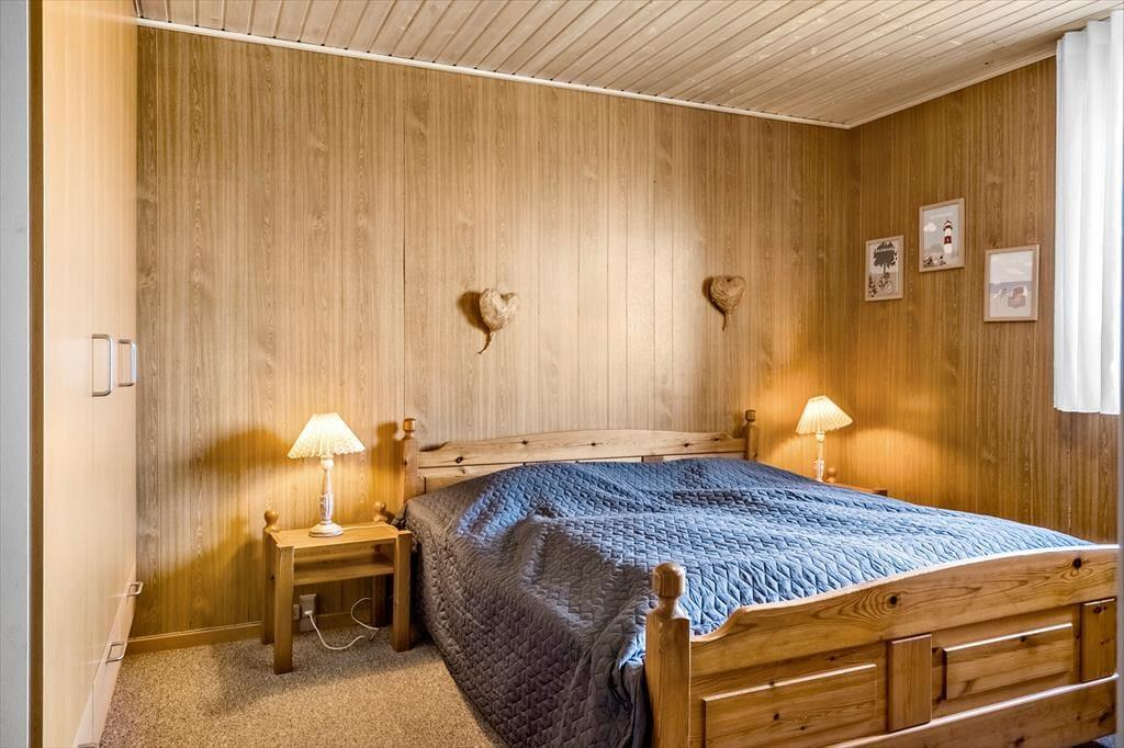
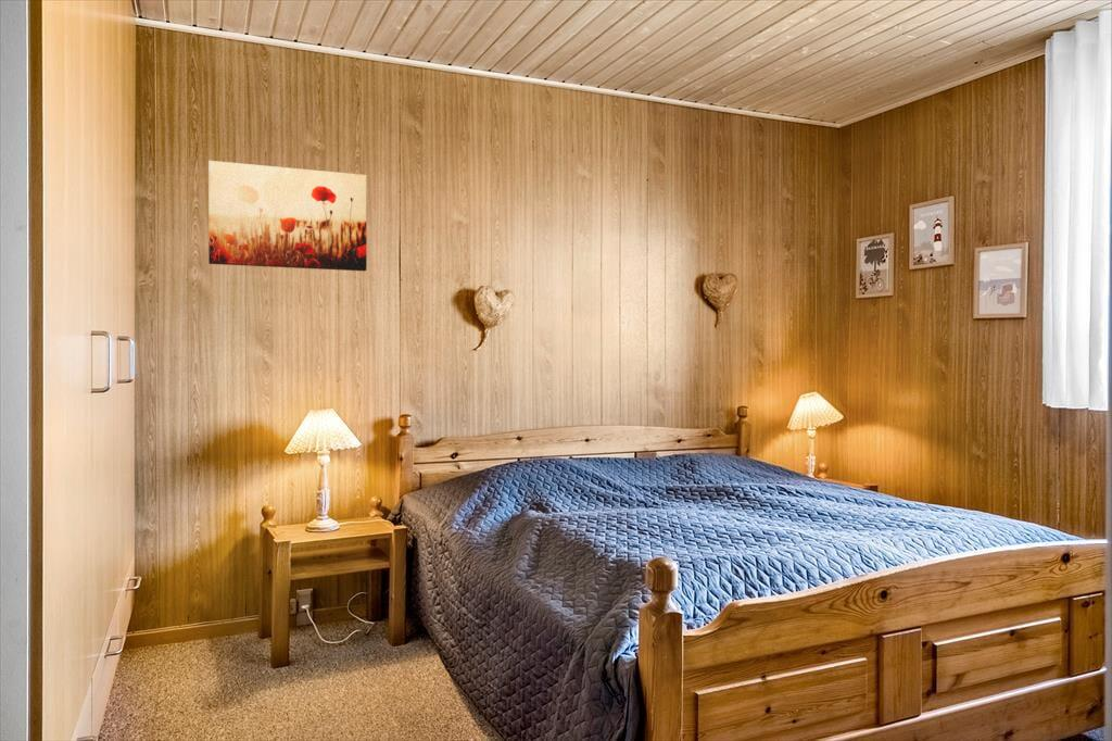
+ wall art (290, 217)
